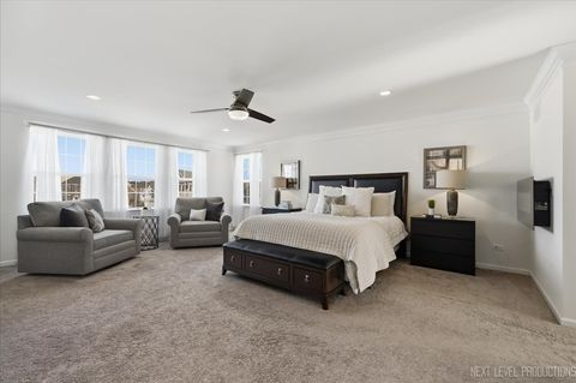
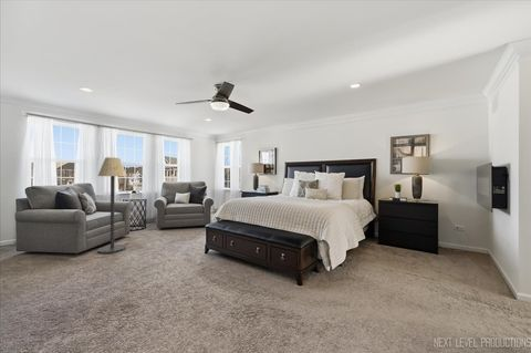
+ floor lamp (112, 204)
